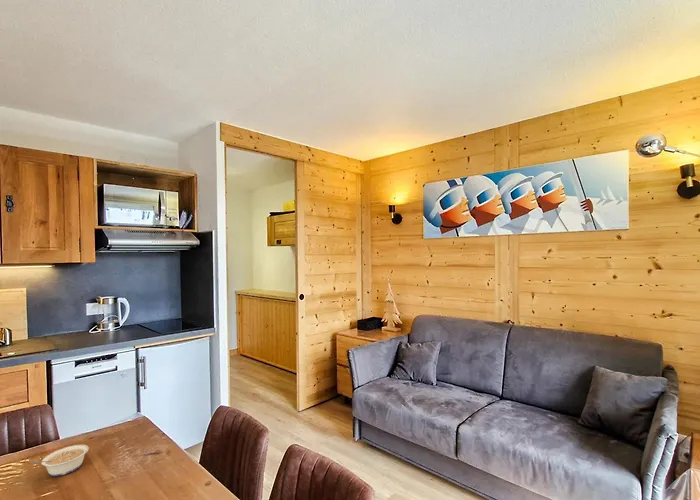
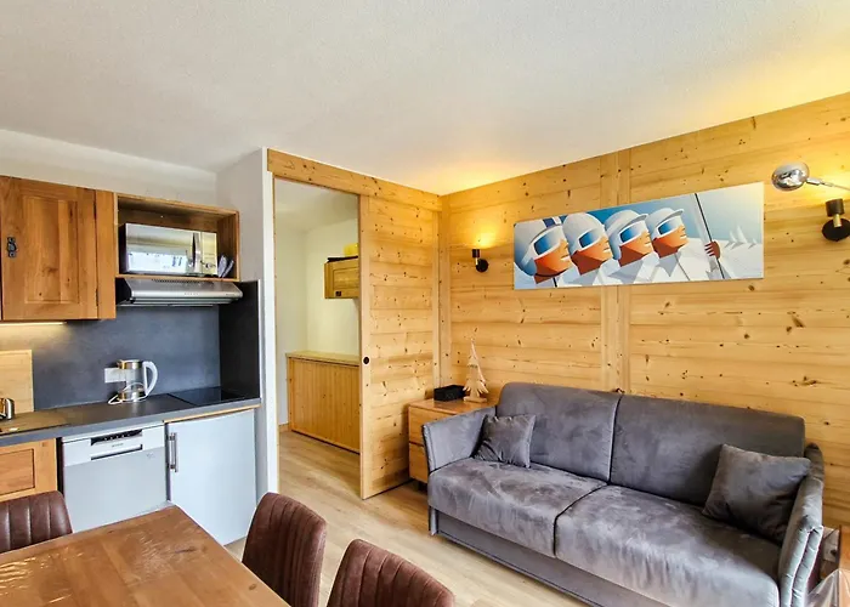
- legume (64, 460)
